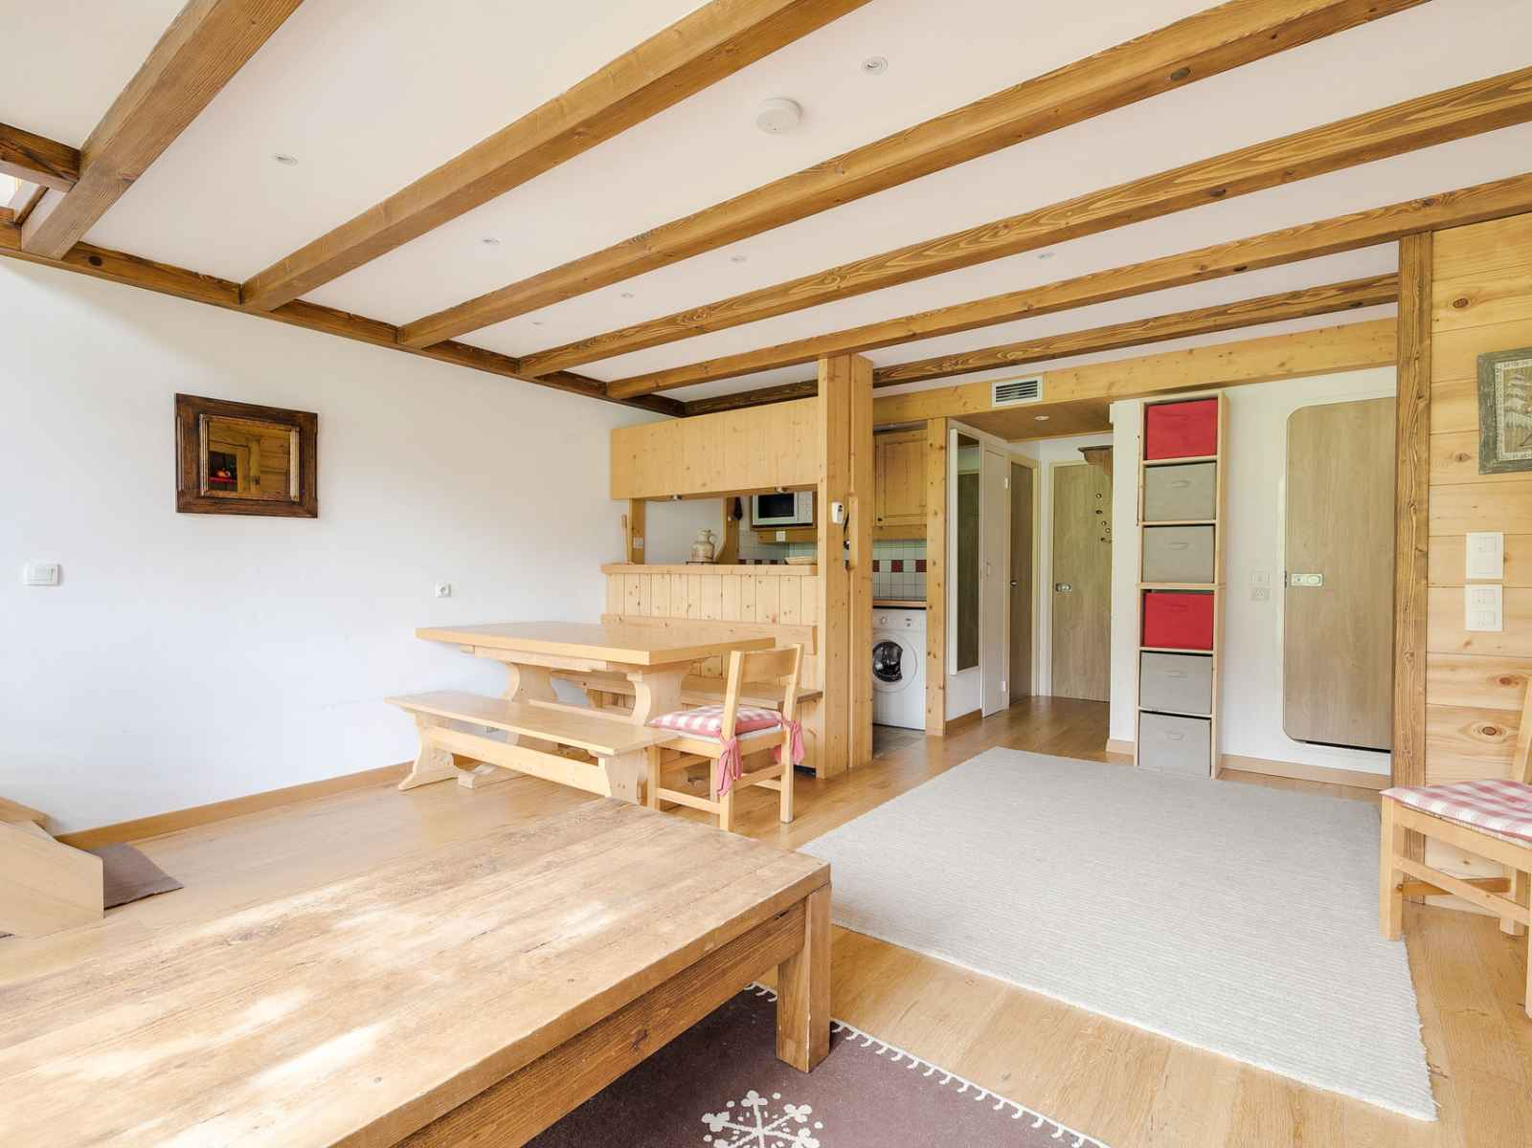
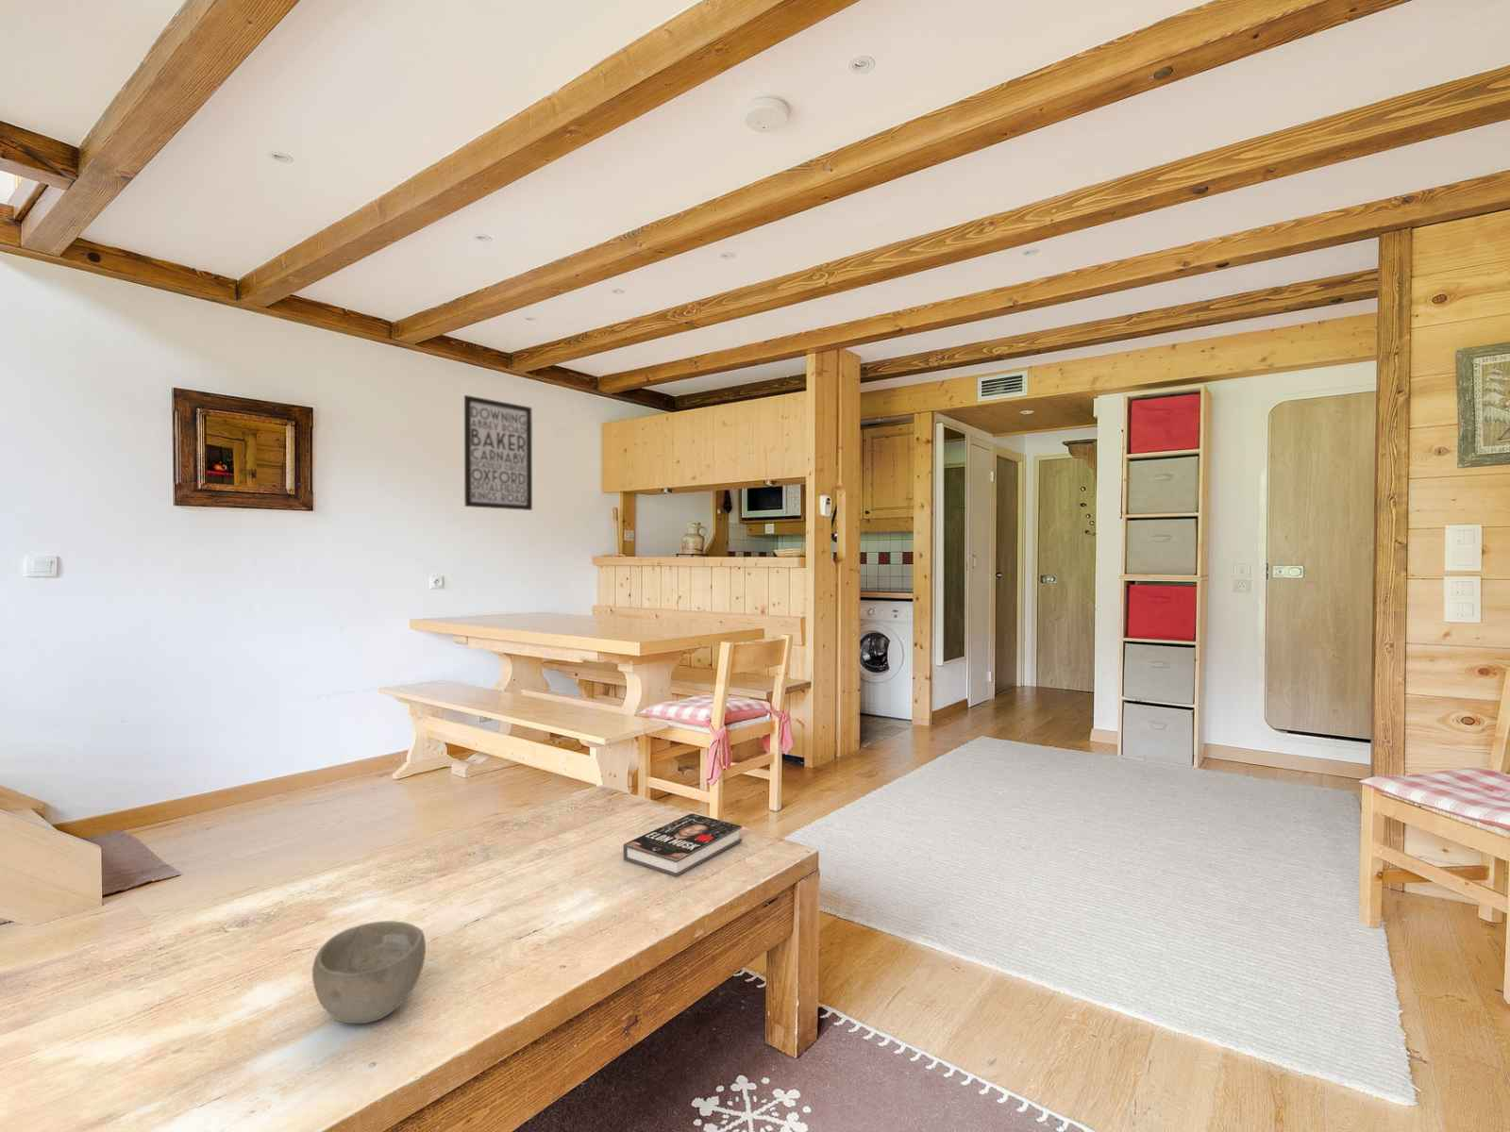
+ bowl (371, 975)
+ wall art (499, 454)
+ book (684, 842)
